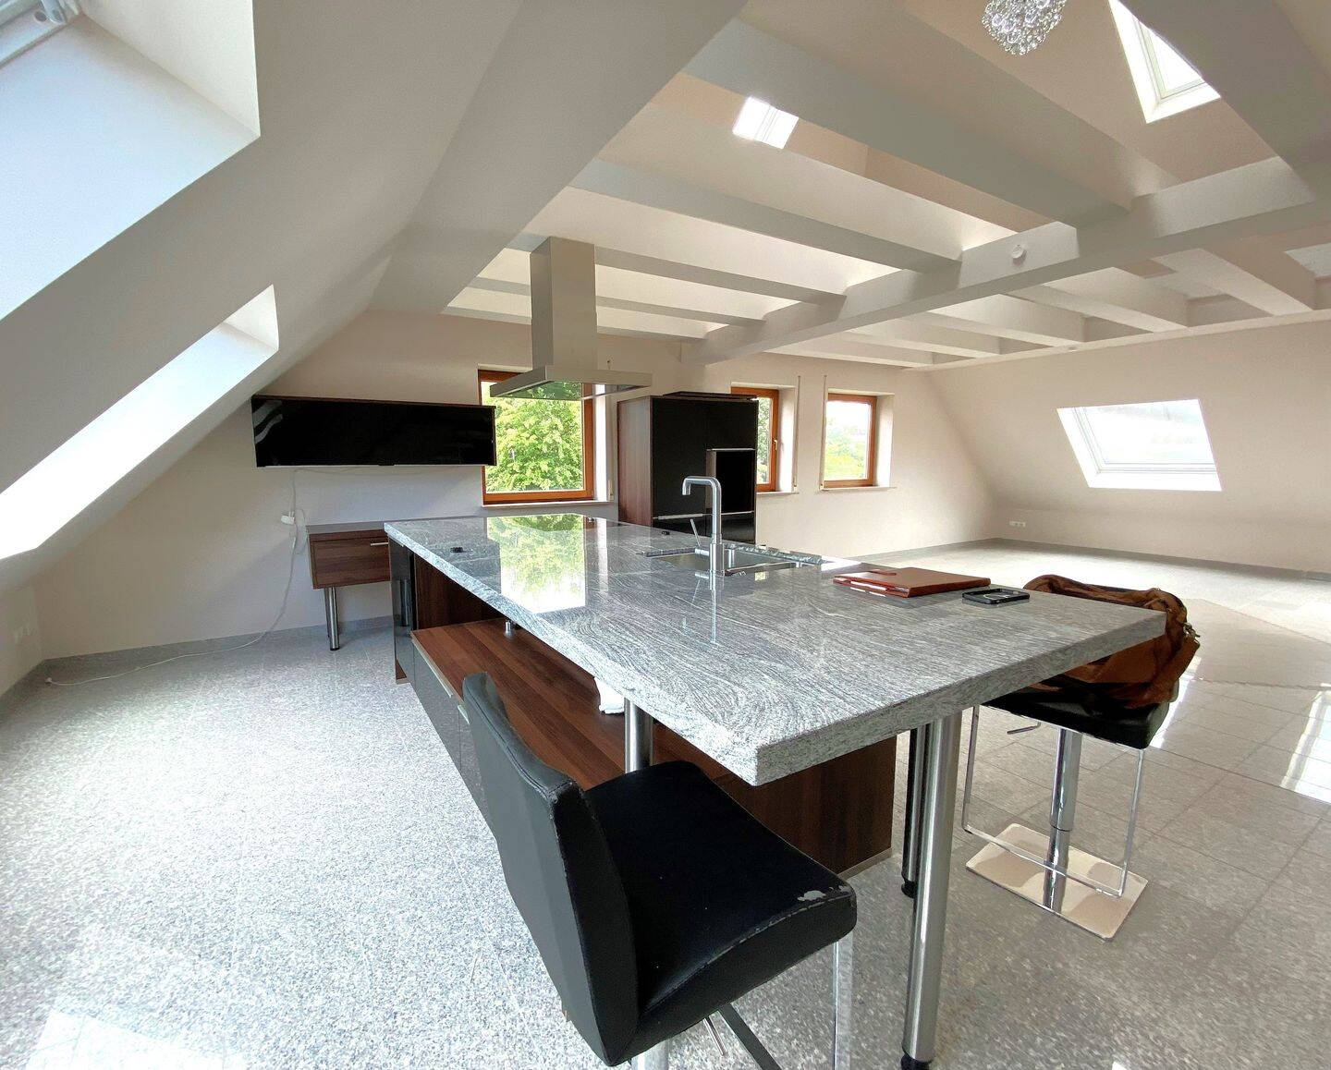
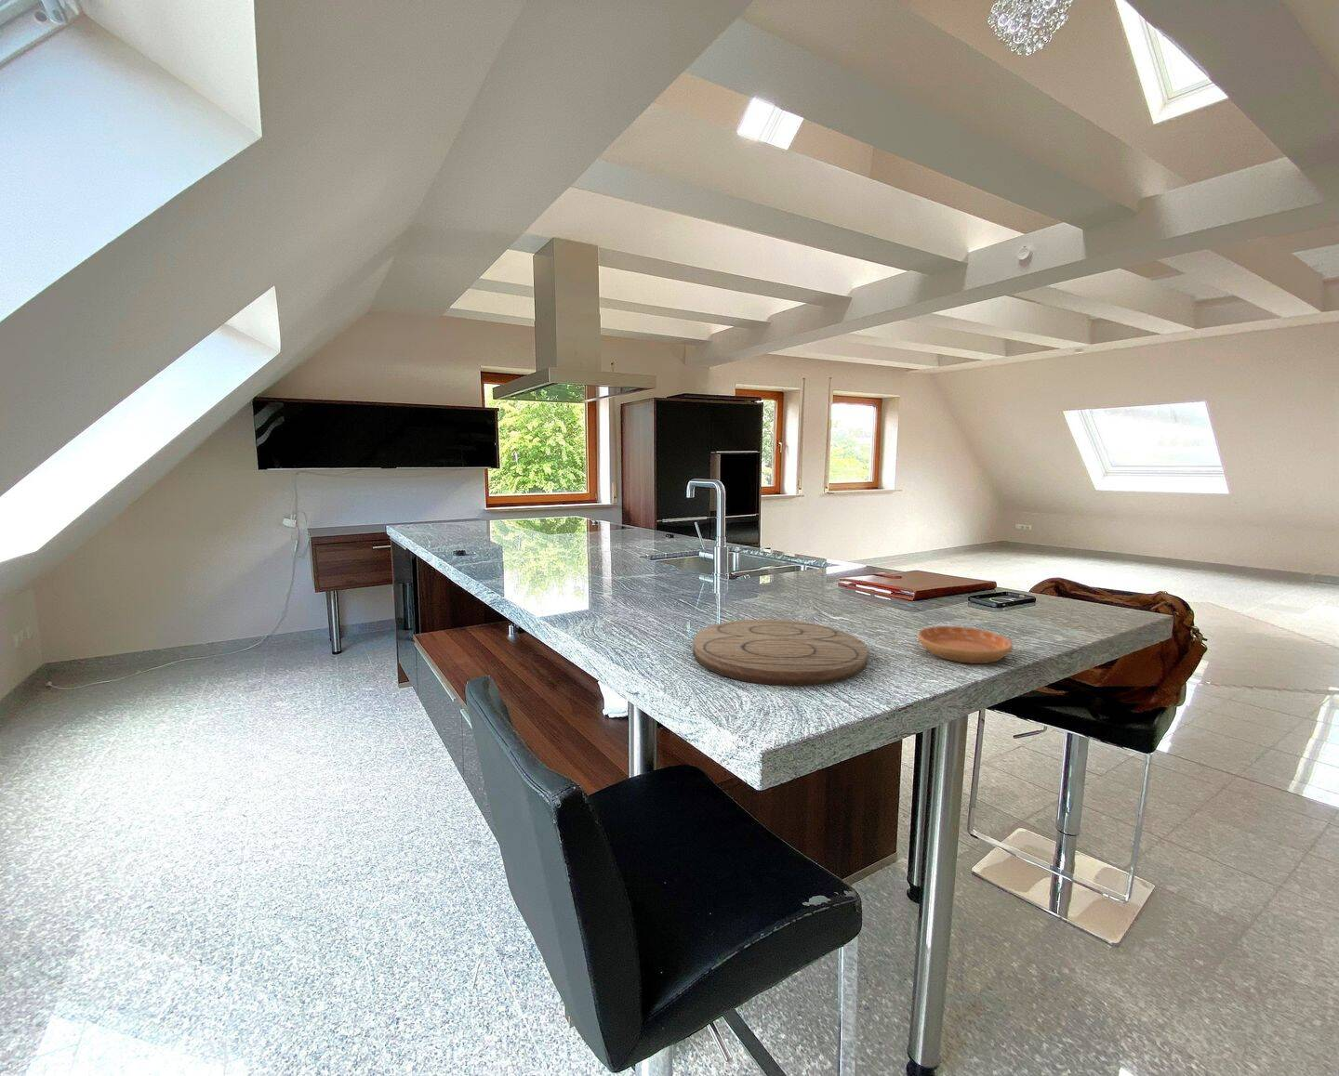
+ cutting board (778, 648)
+ saucer (963, 645)
